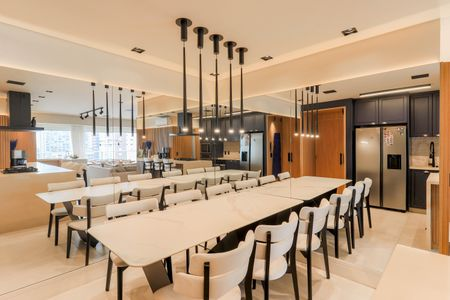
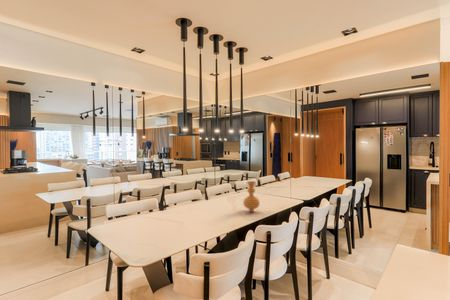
+ vase (251, 196)
